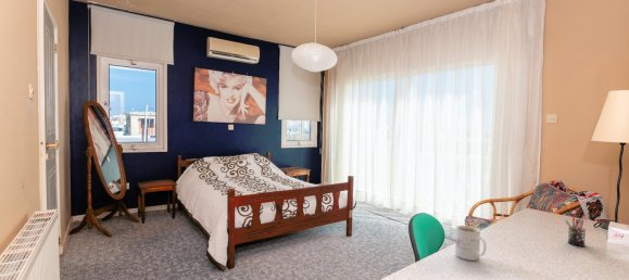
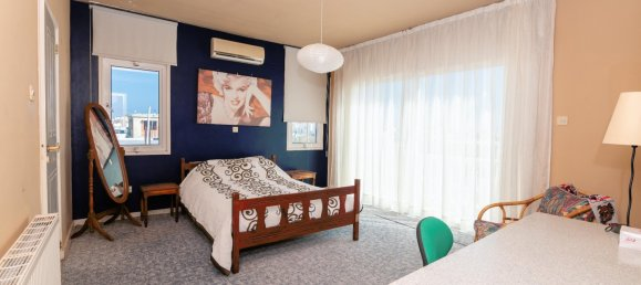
- pen holder (574, 229)
- mug (470, 243)
